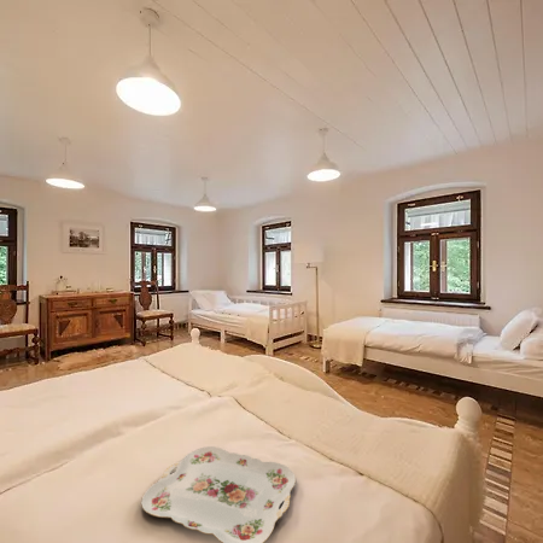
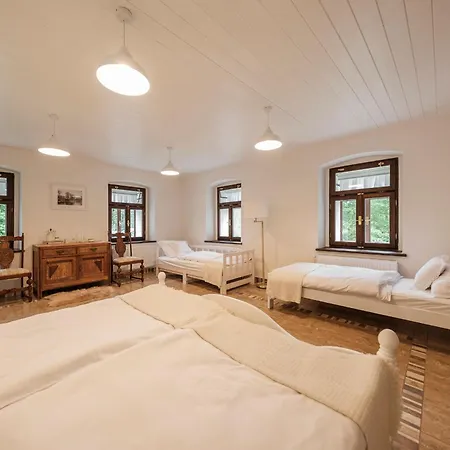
- serving tray (222, 487)
